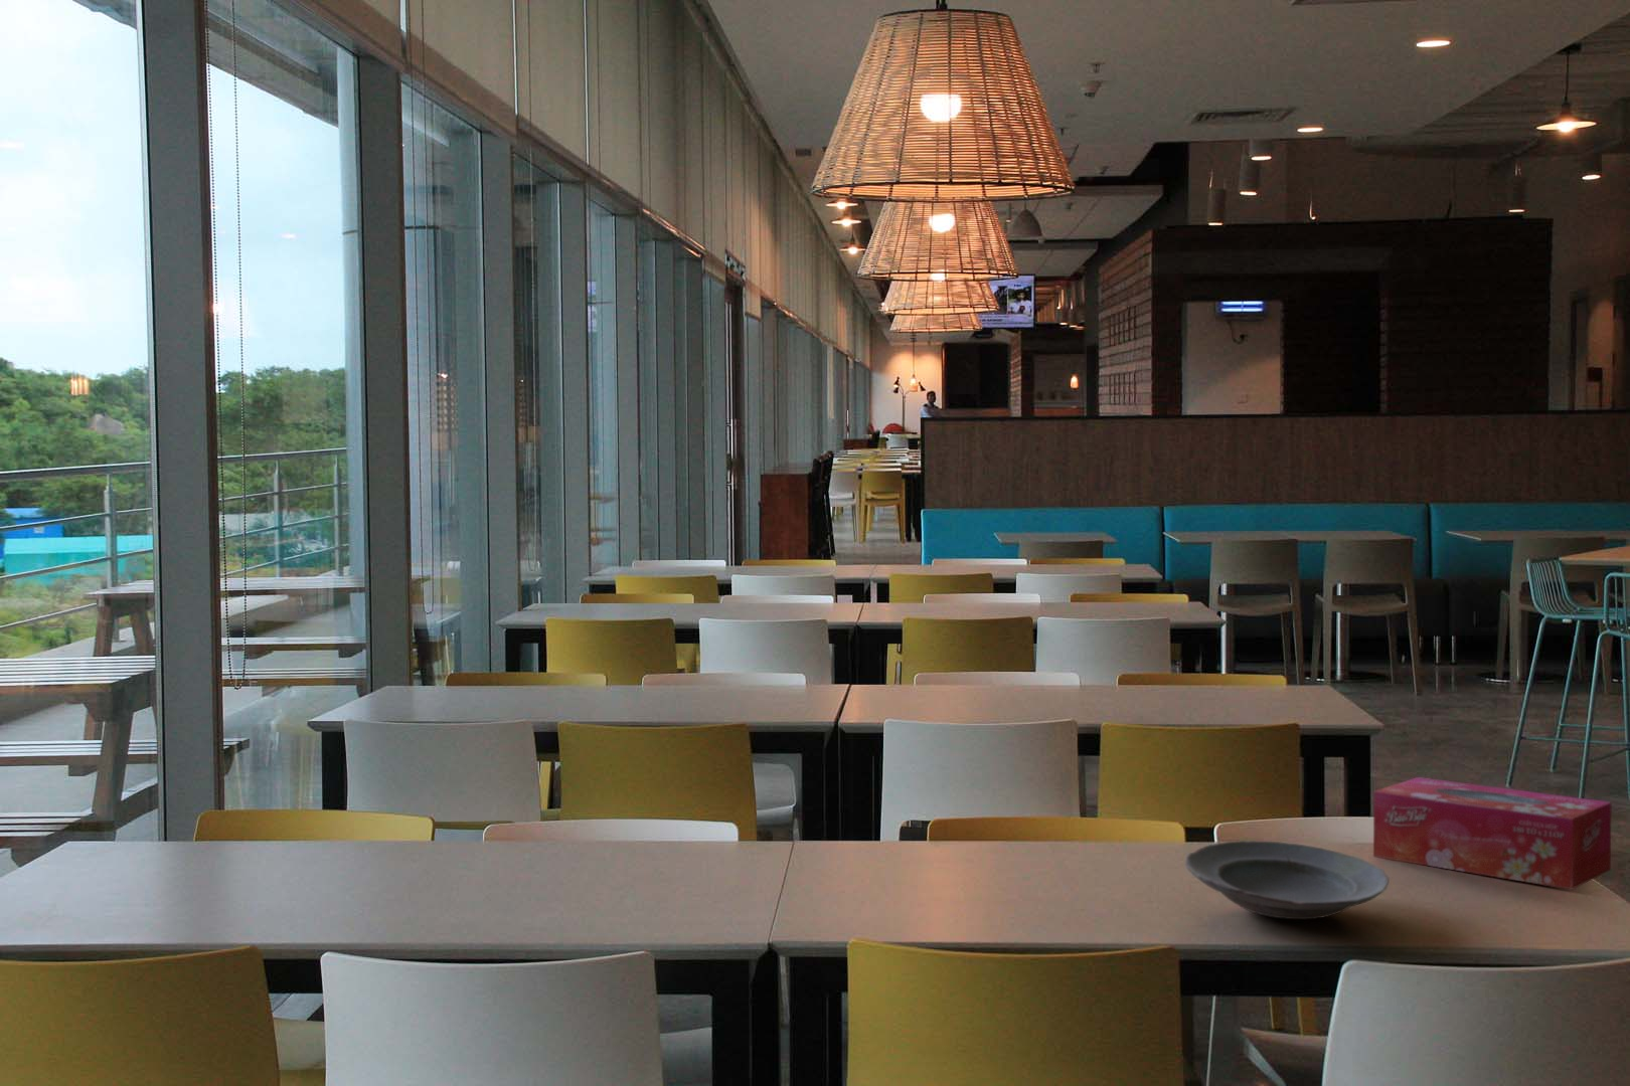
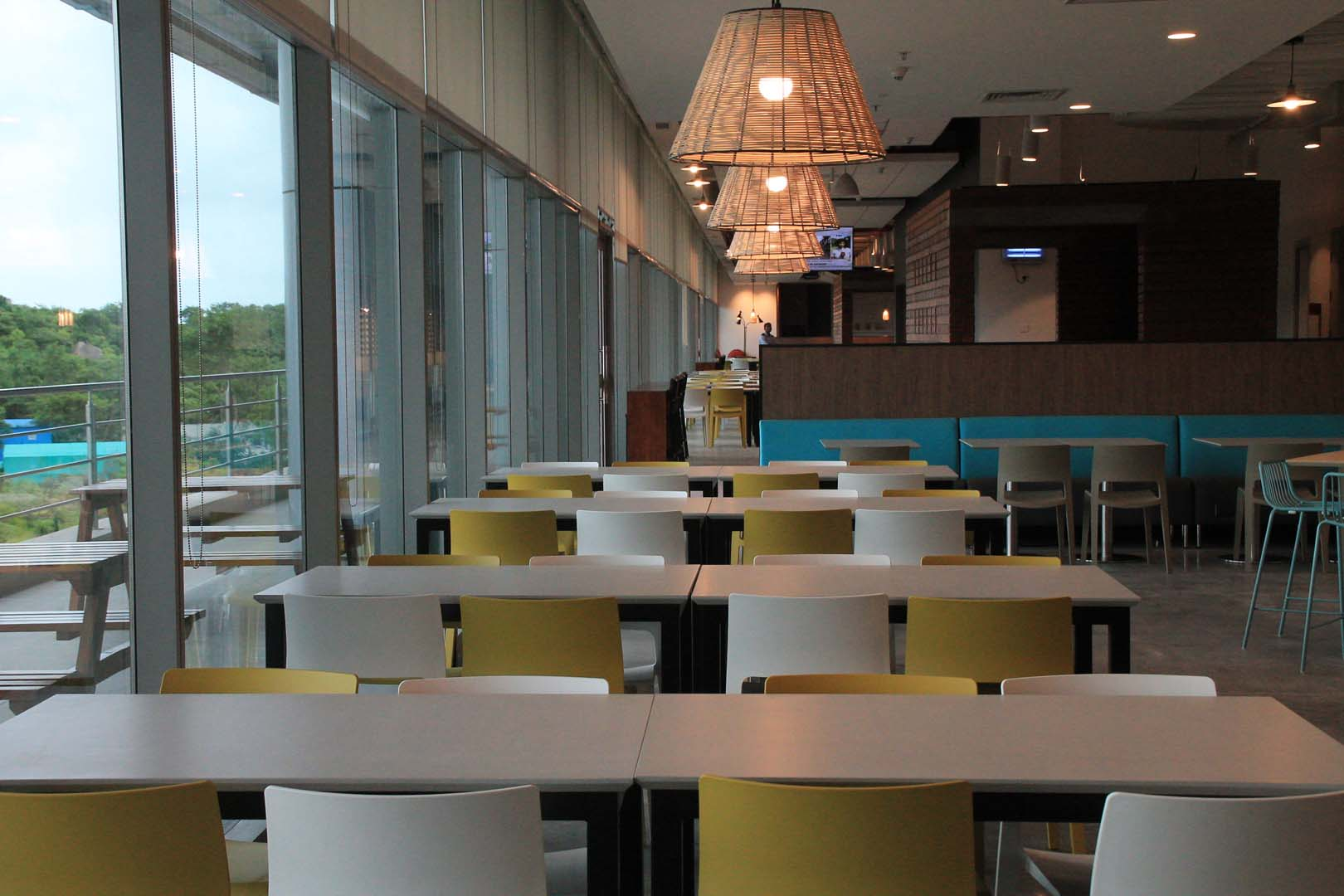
- plate (1284, 886)
- tissue box (1489, 829)
